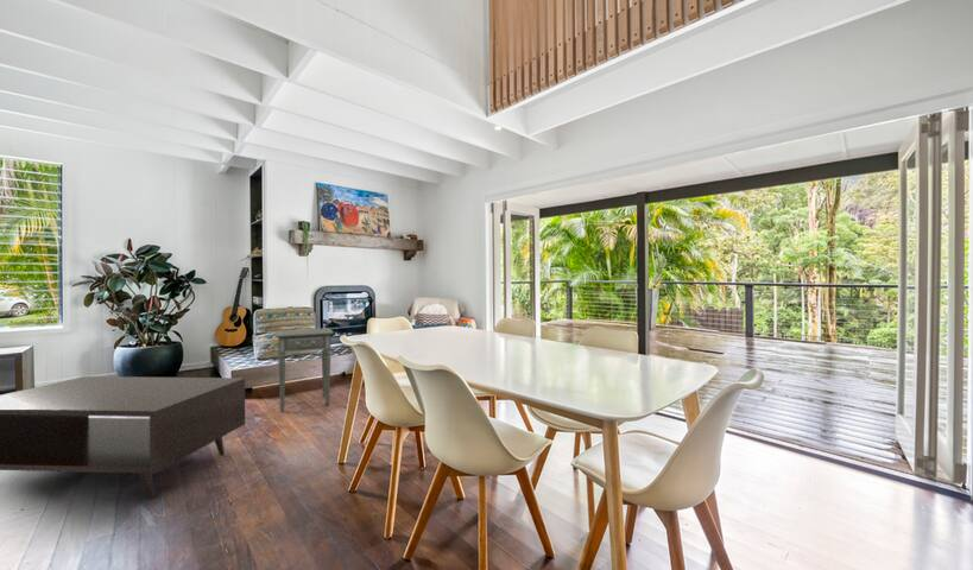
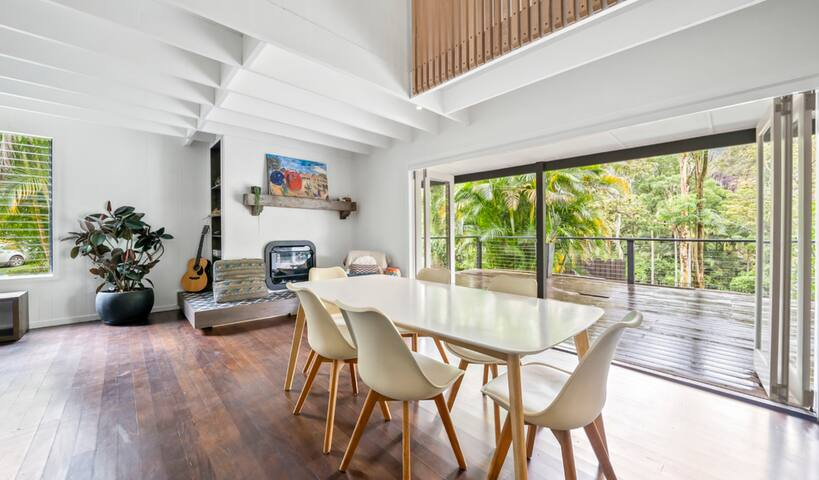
- coffee table (114, 431)
- side table (302, 350)
